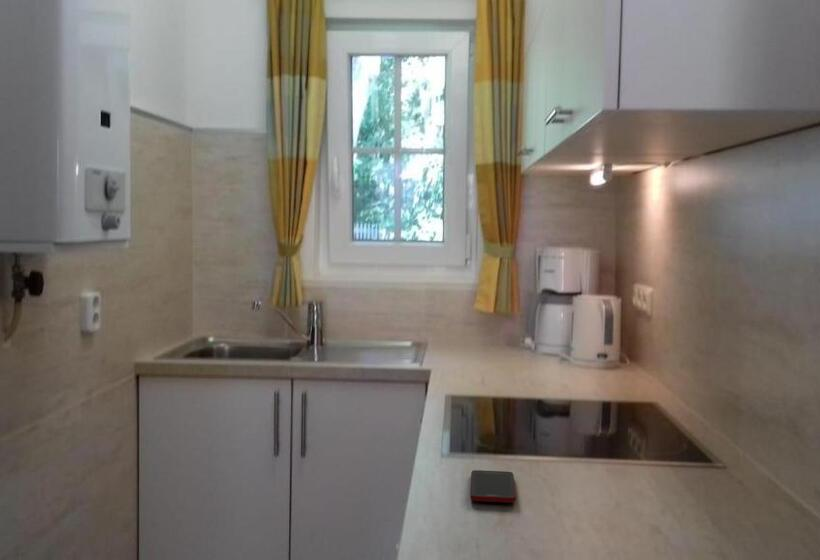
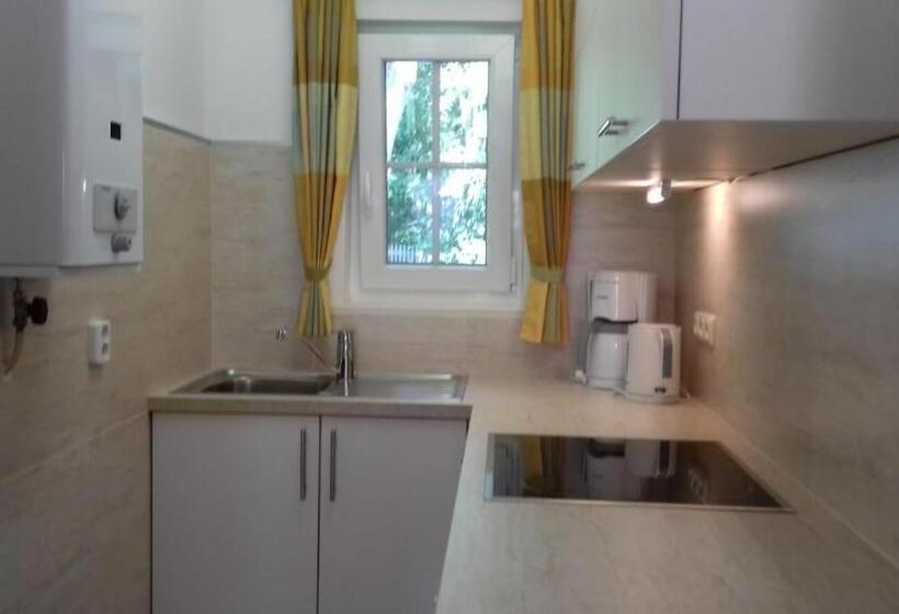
- cell phone (492, 485)
